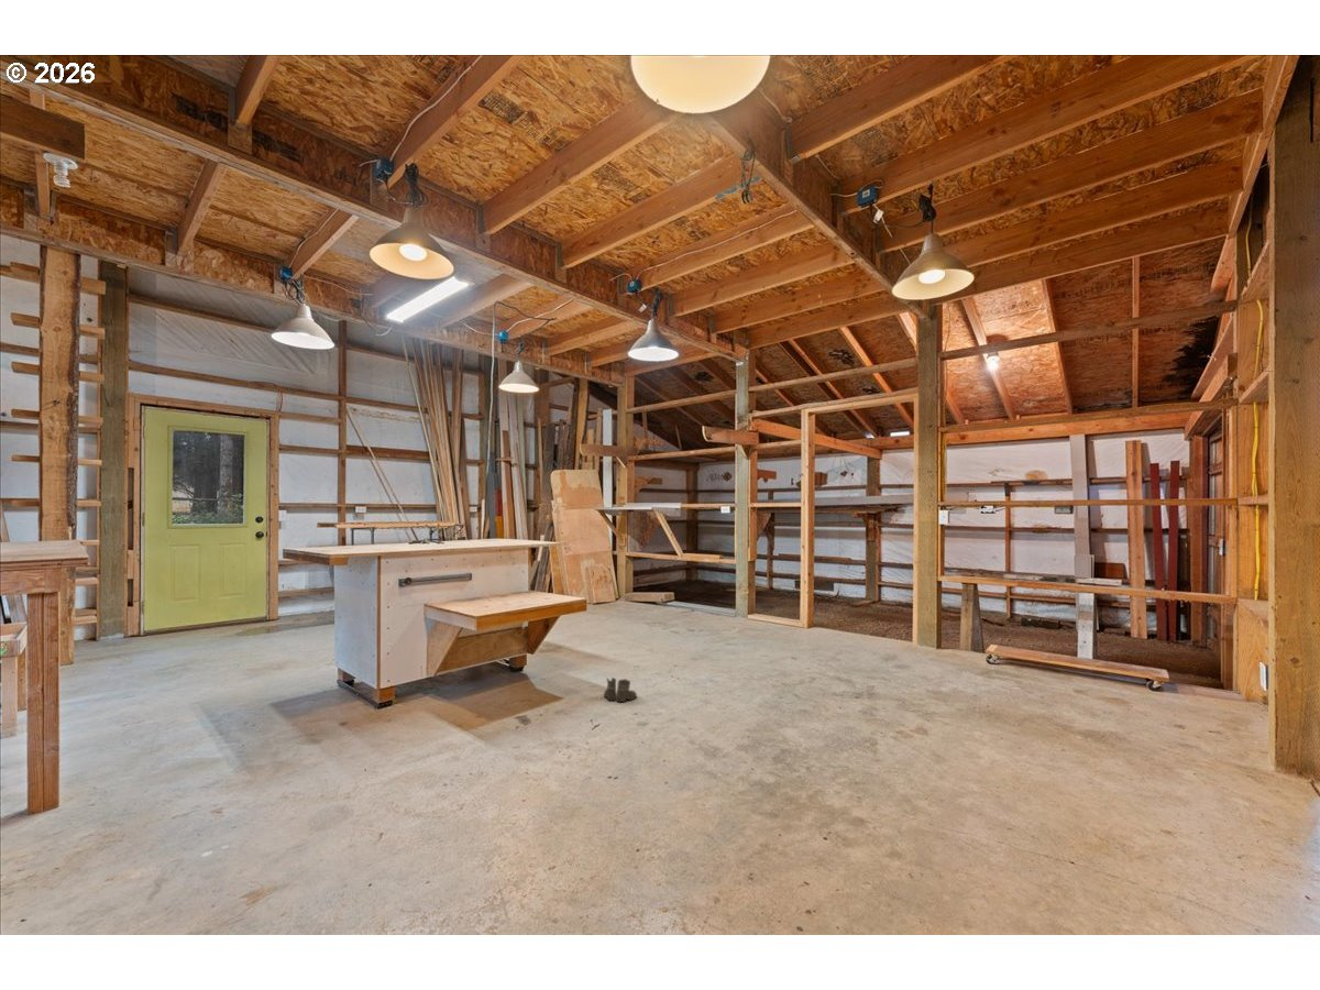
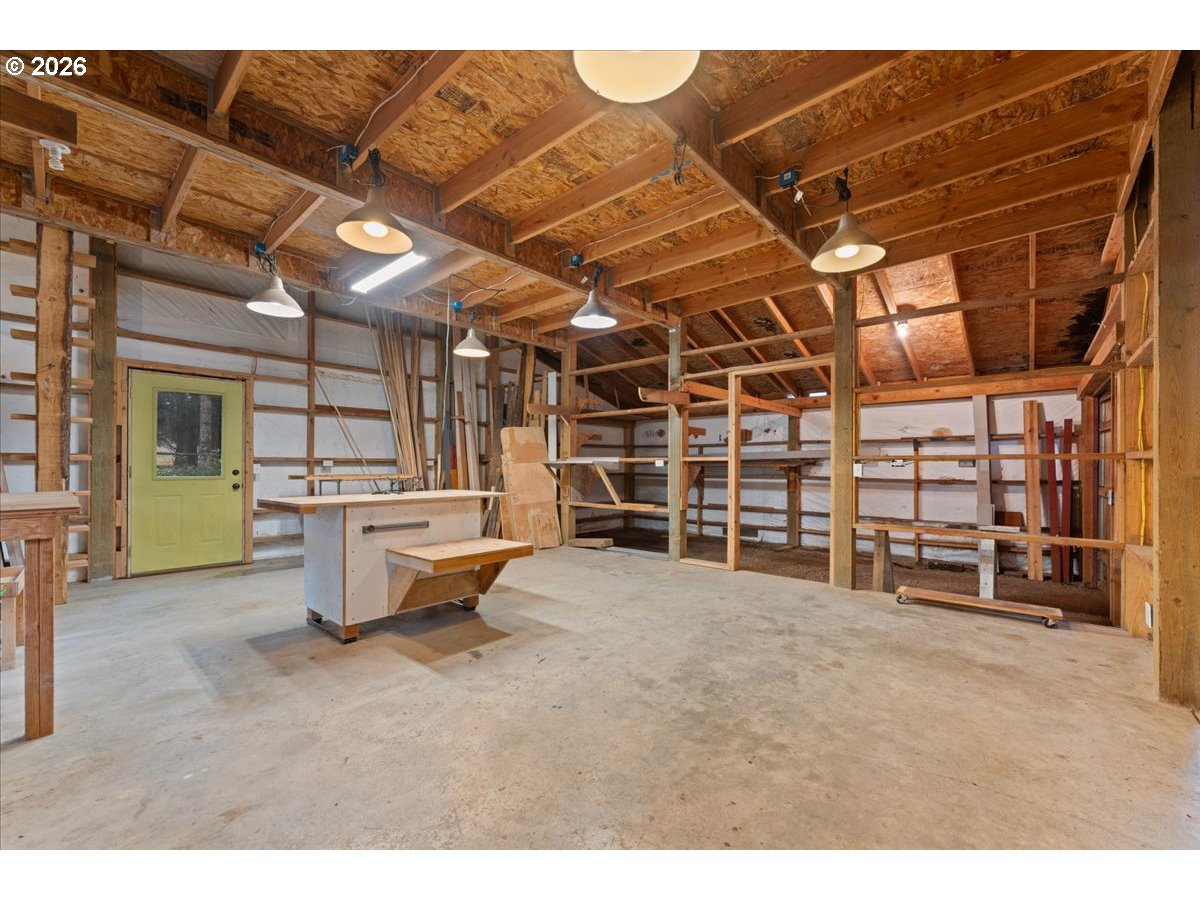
- boots (619, 688)
